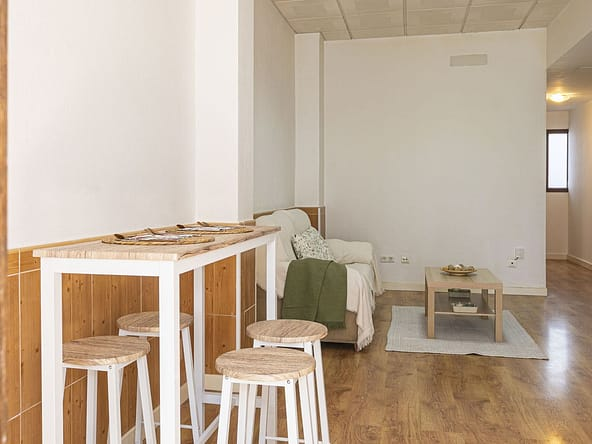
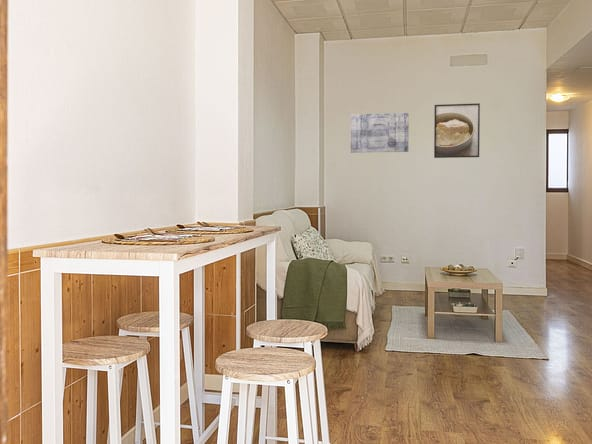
+ wall art (379, 133)
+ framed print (456, 130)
